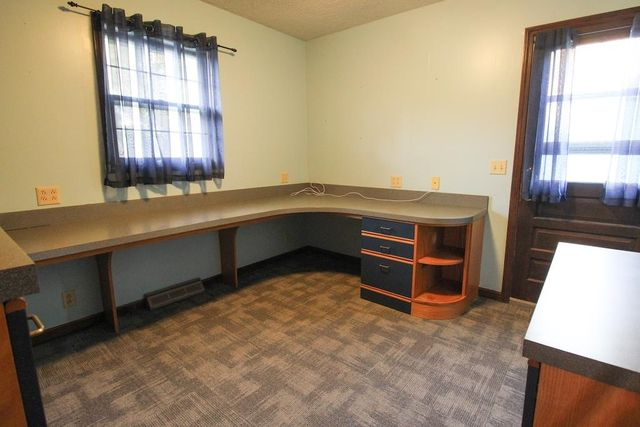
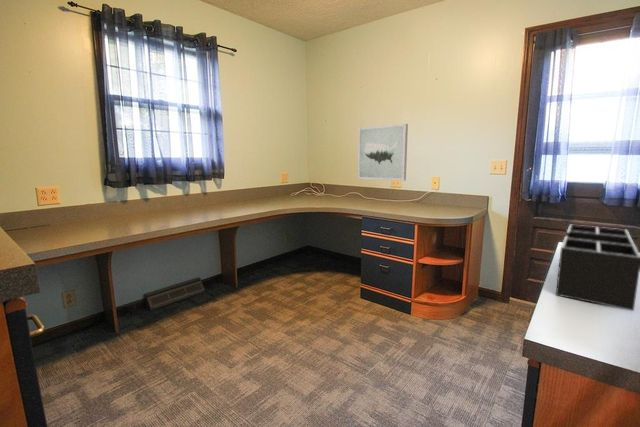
+ desk organizer (595, 258)
+ wall art (381, 153)
